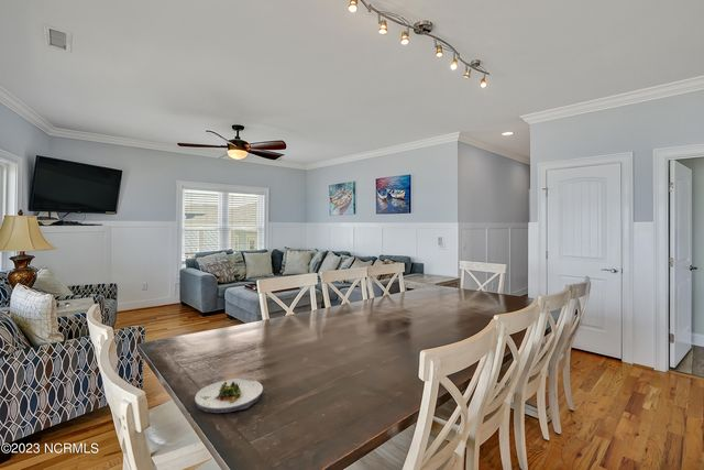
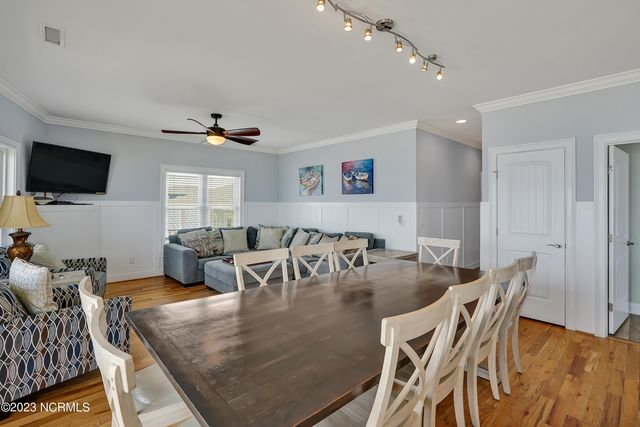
- salad plate (229, 390)
